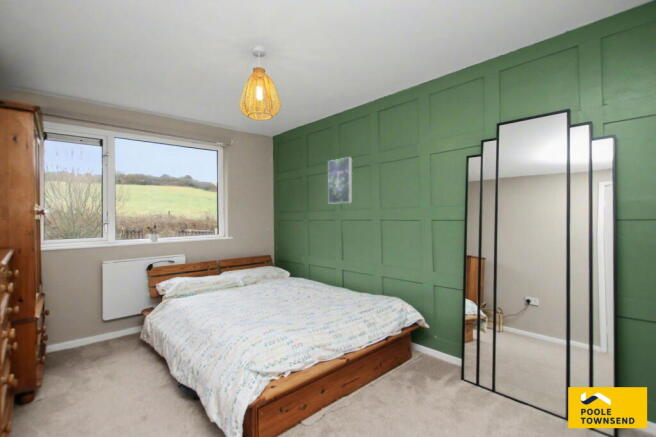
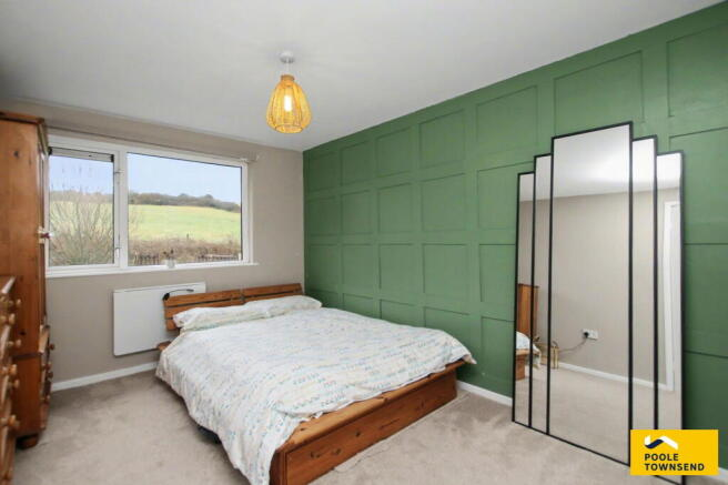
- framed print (339, 181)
